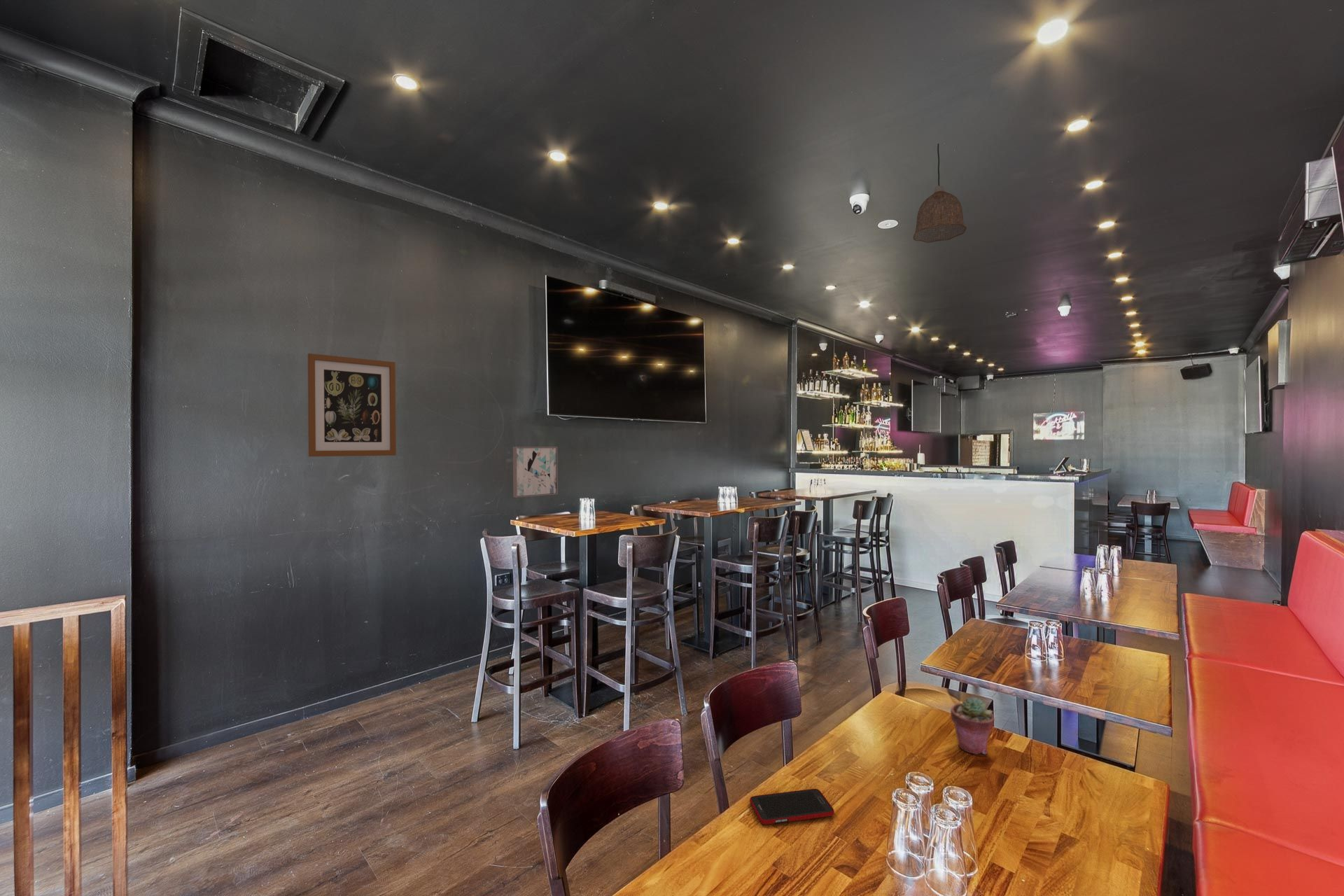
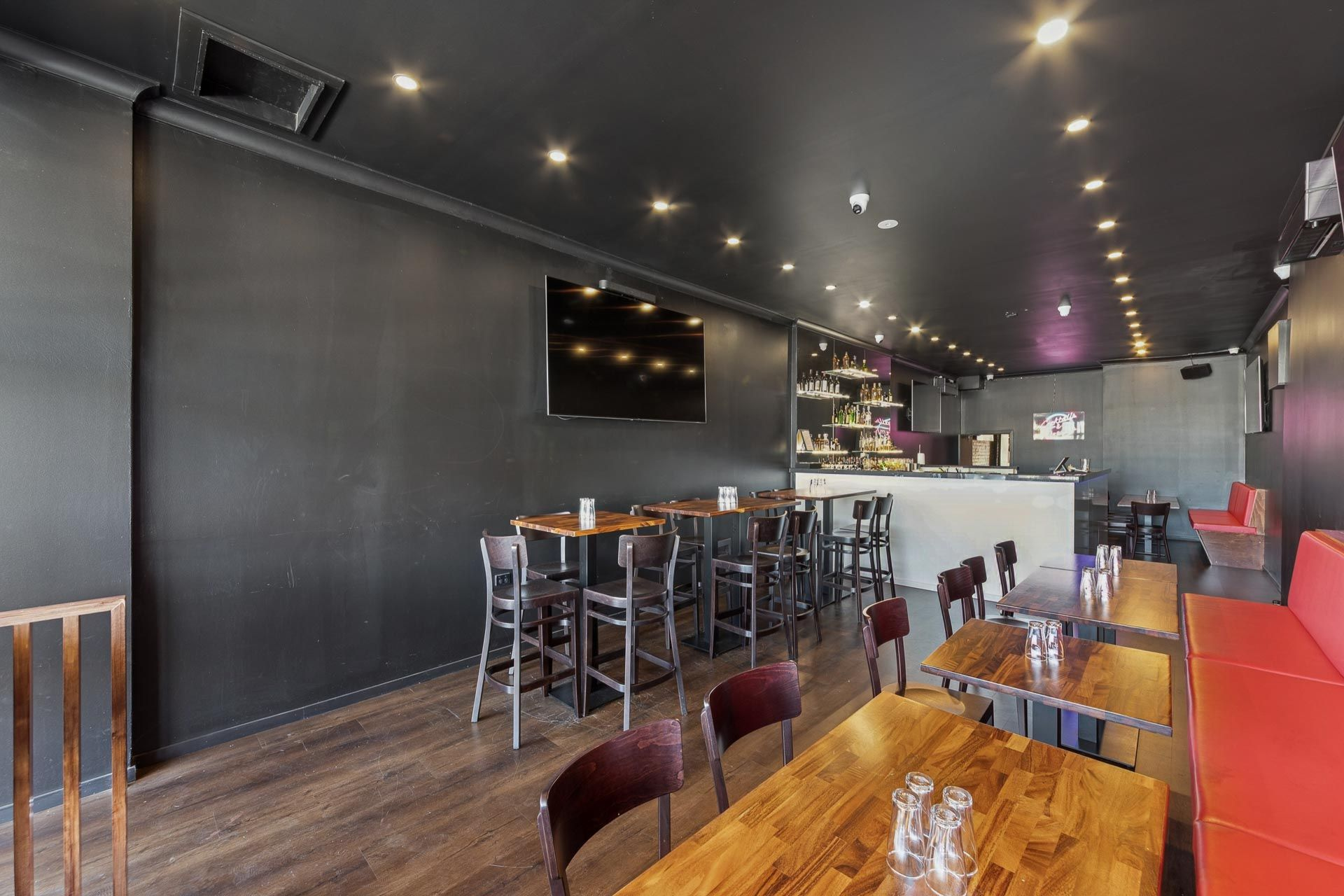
- wall art (536, 471)
- wall art (354, 407)
- pendant lamp (939, 188)
- potted succulent (972, 722)
- cell phone (791, 806)
